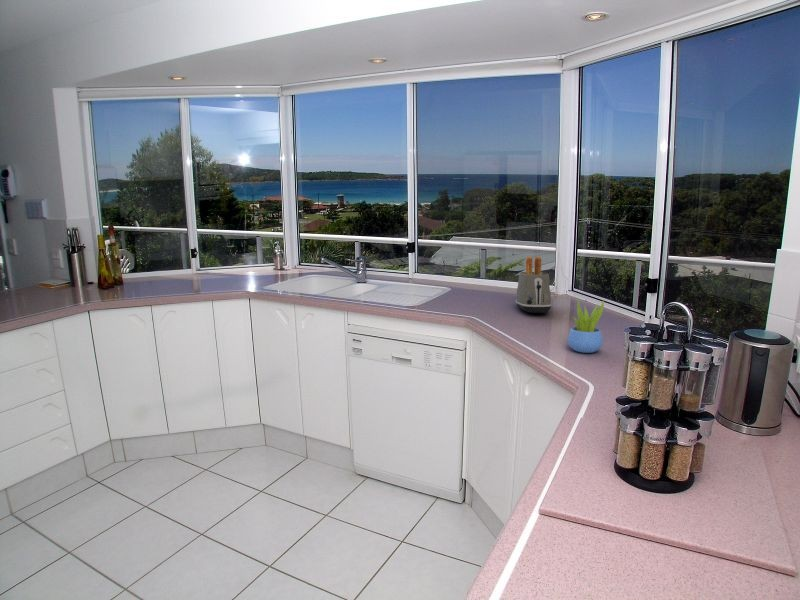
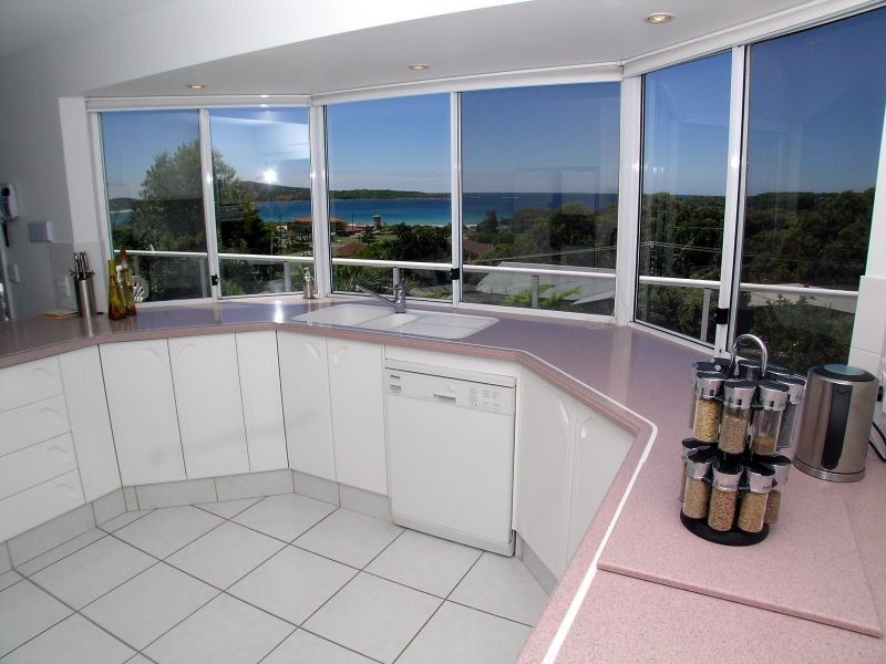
- toaster (533, 283)
- succulent plant (586, 325)
